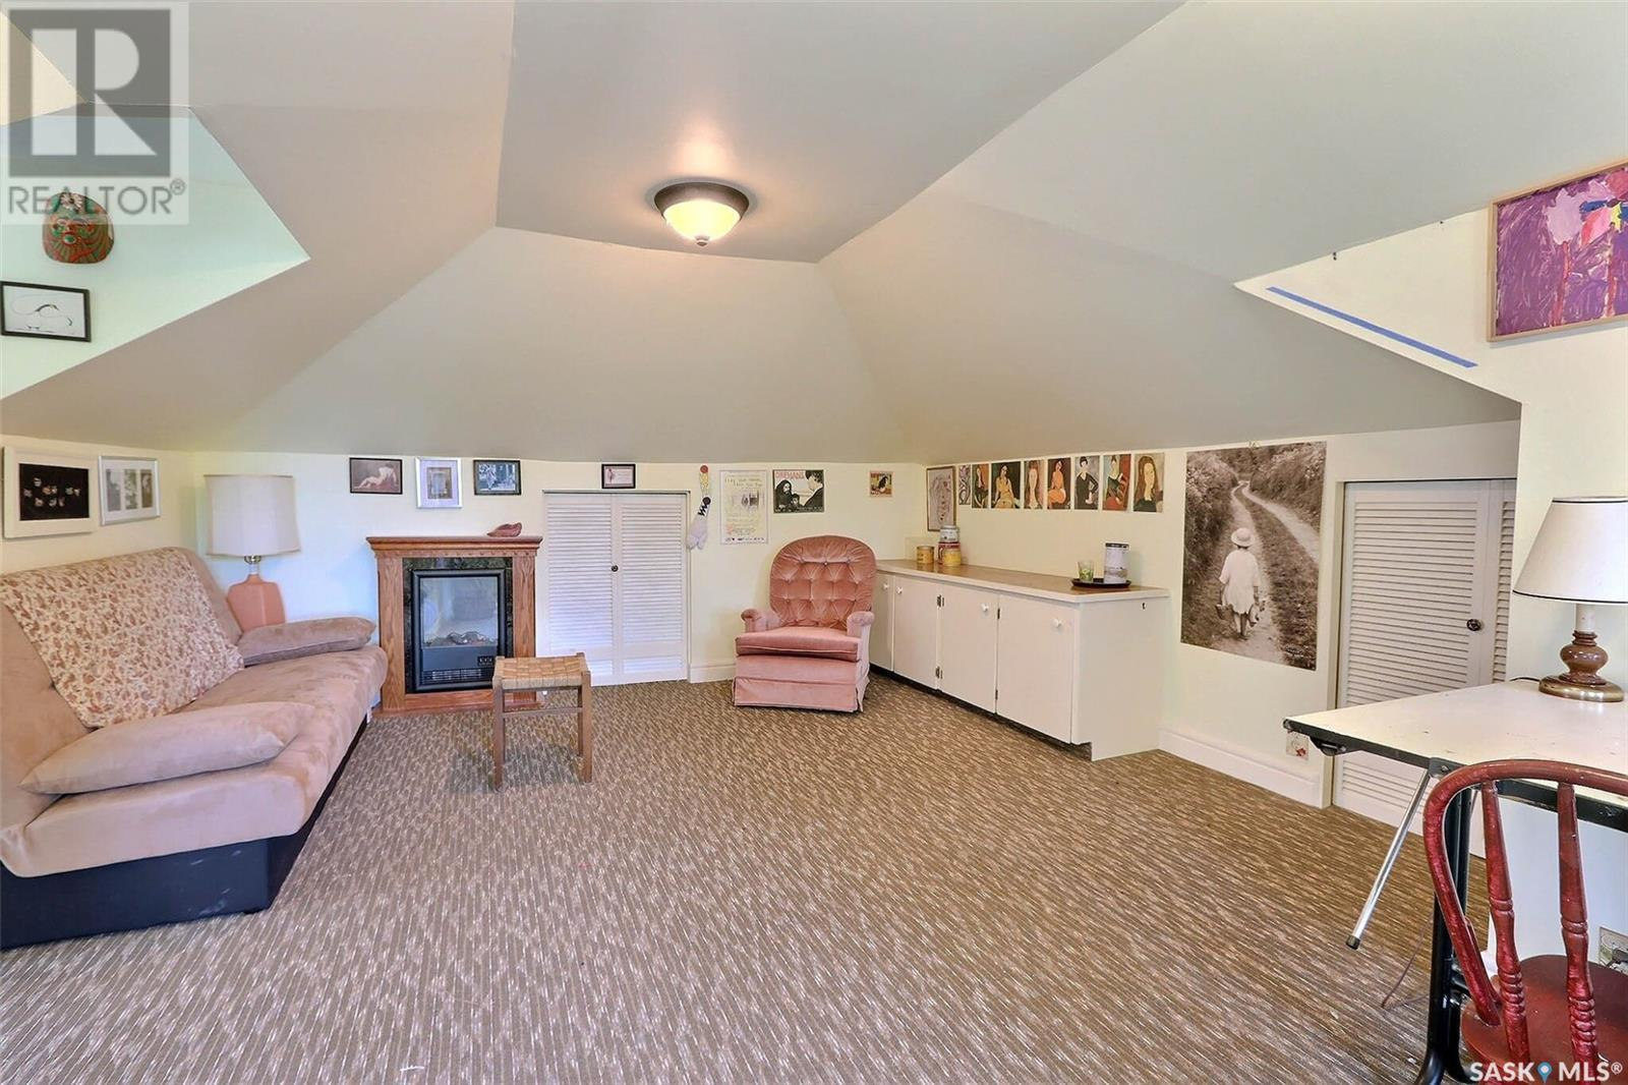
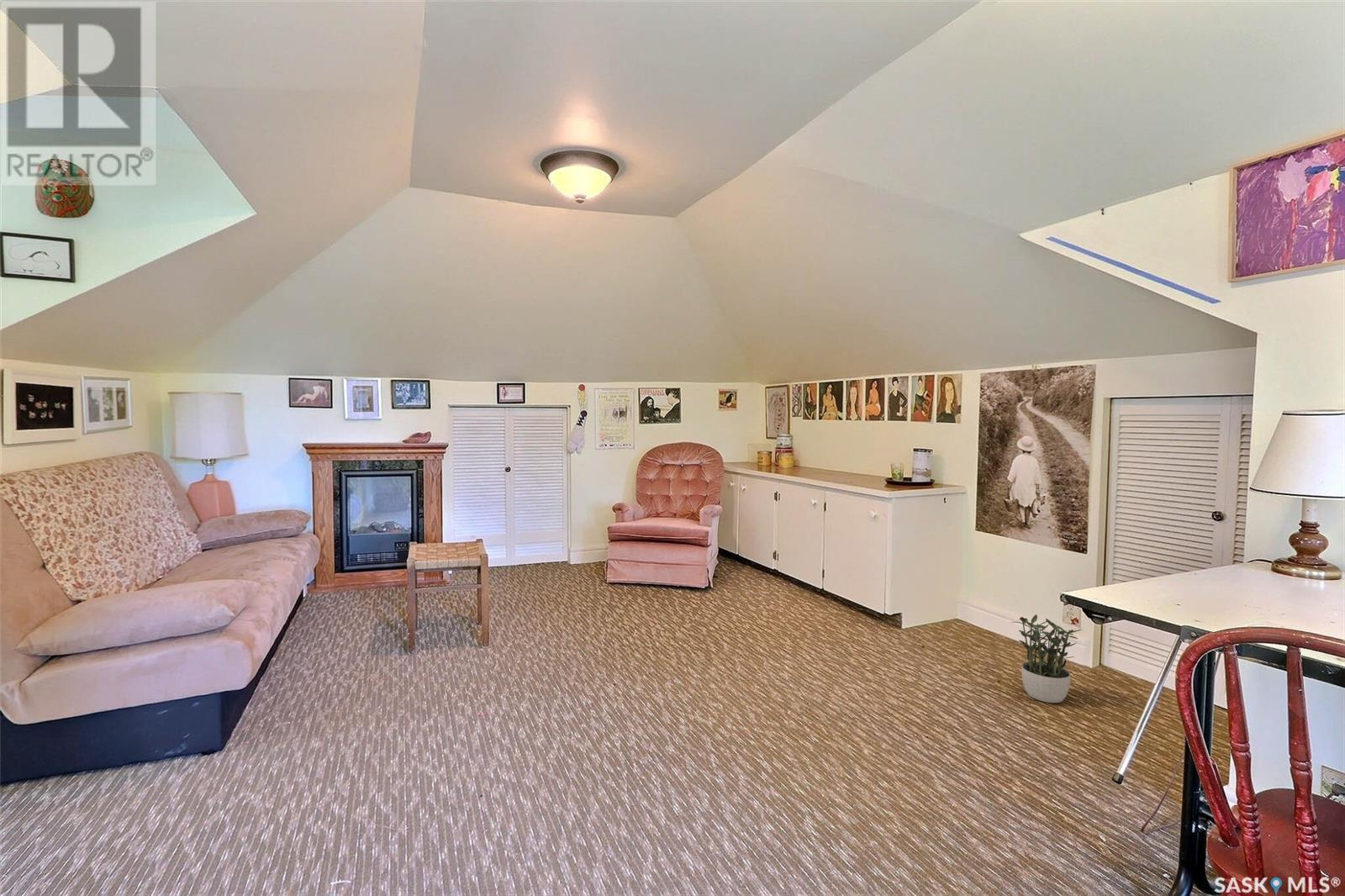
+ potted plant (1044, 654)
